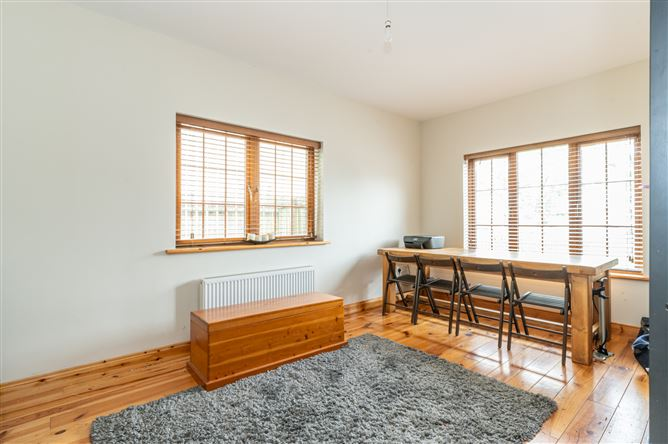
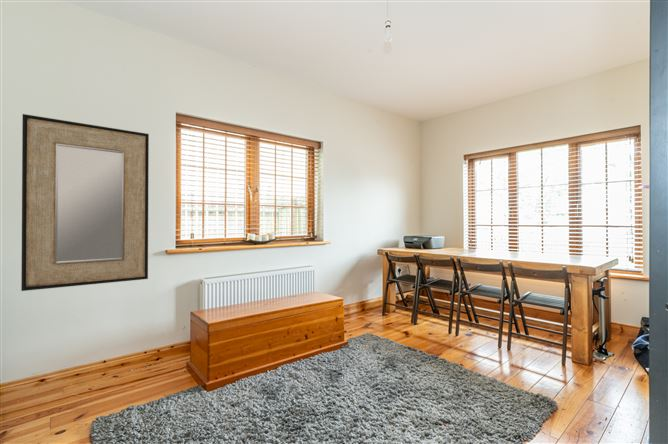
+ home mirror (91, 204)
